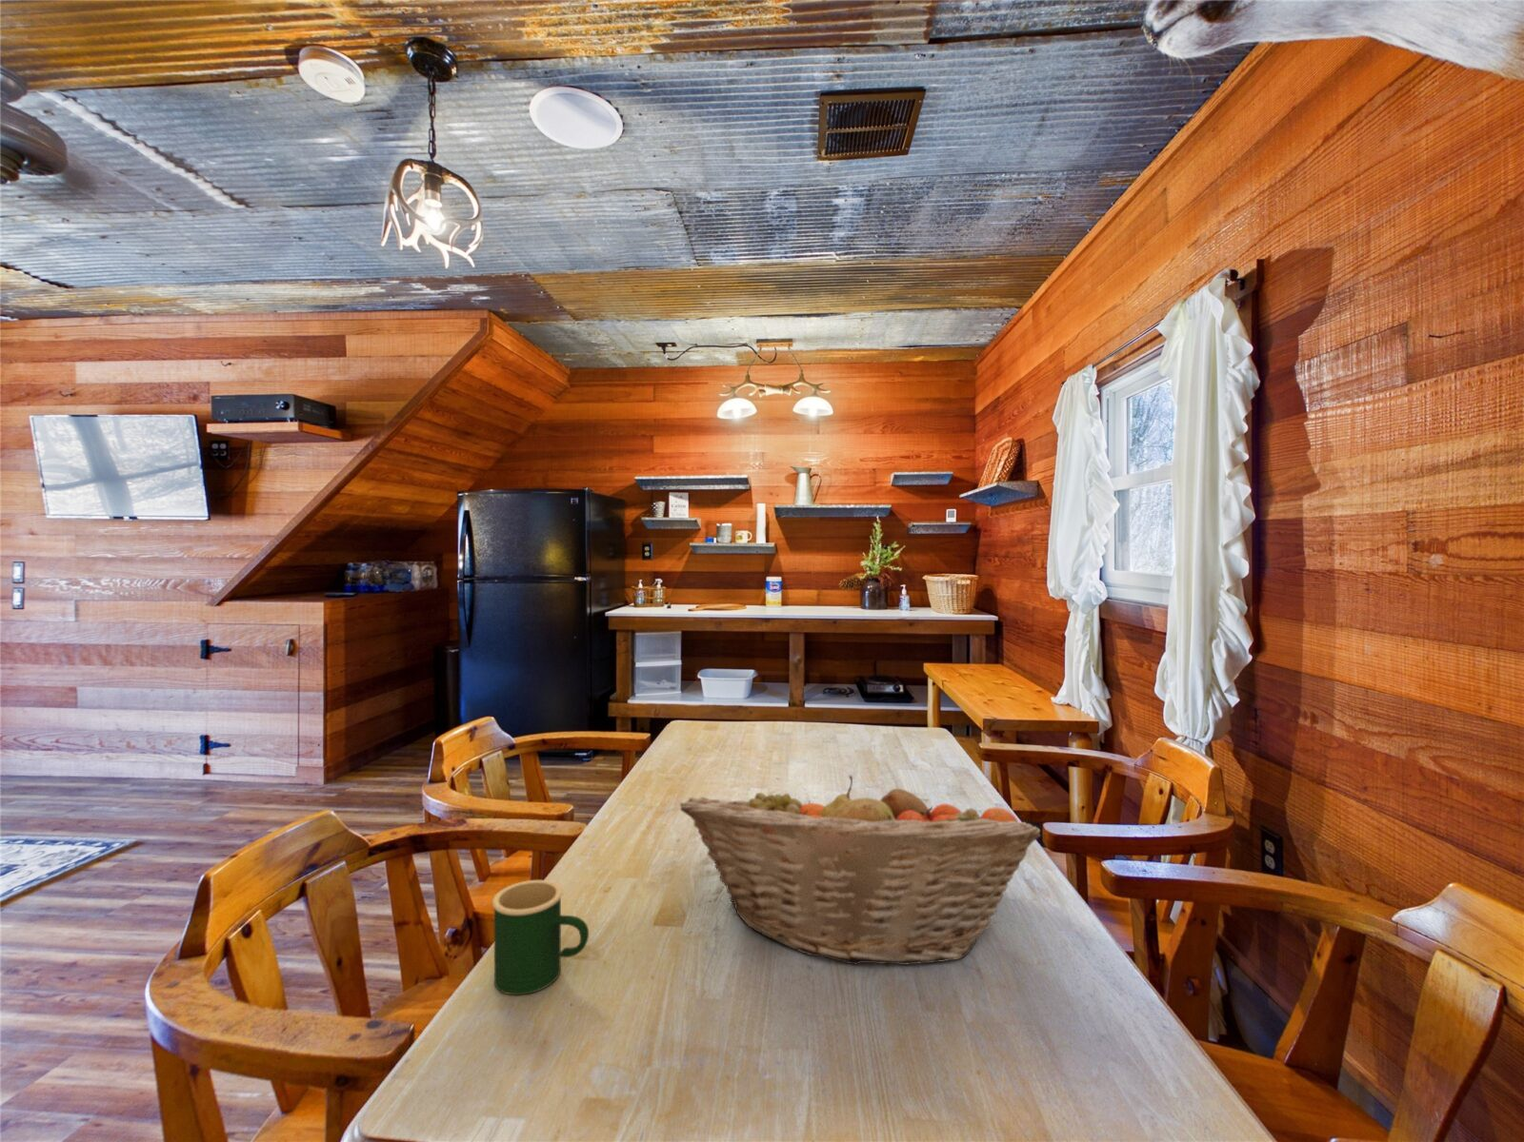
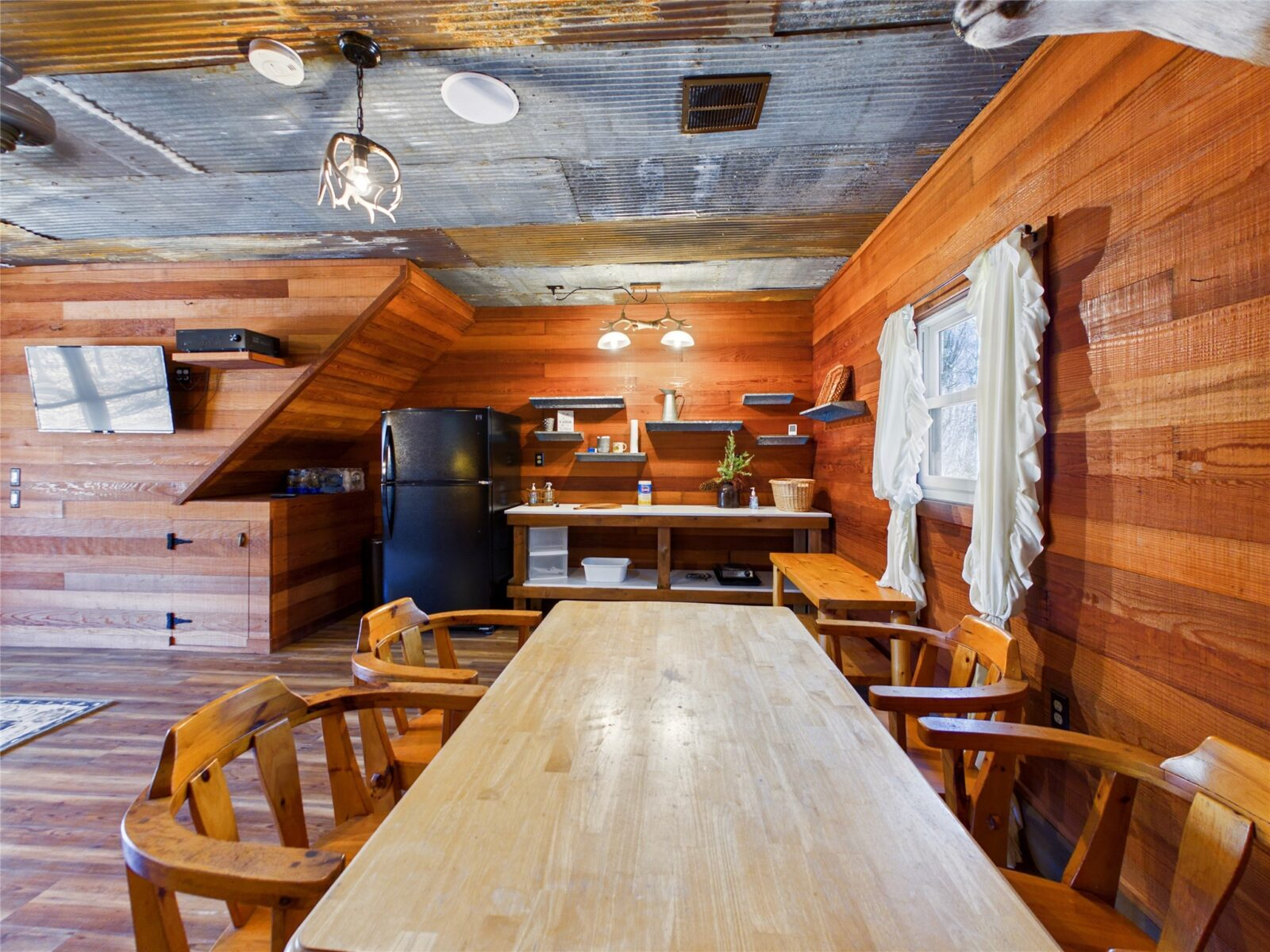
- fruit basket (852, 845)
- mug (542, 937)
